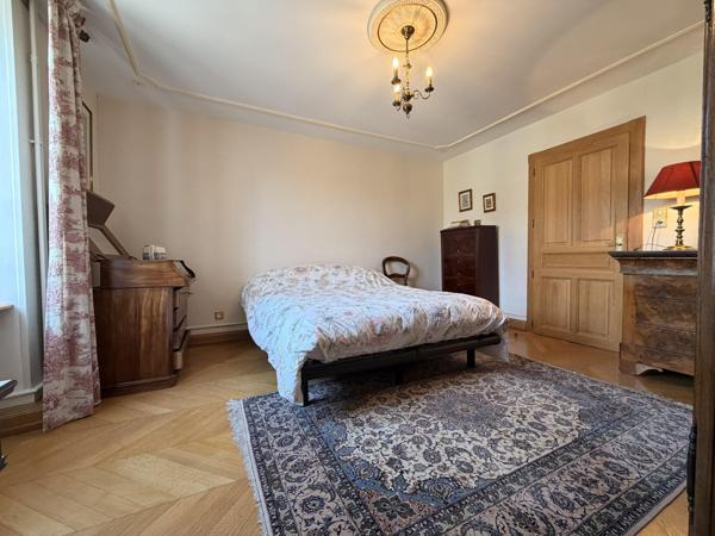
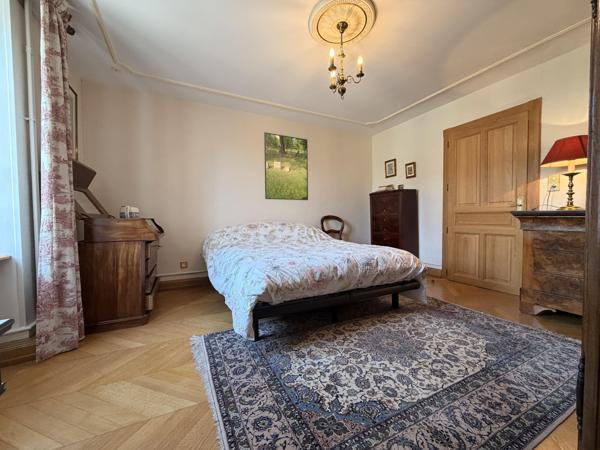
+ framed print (287, 168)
